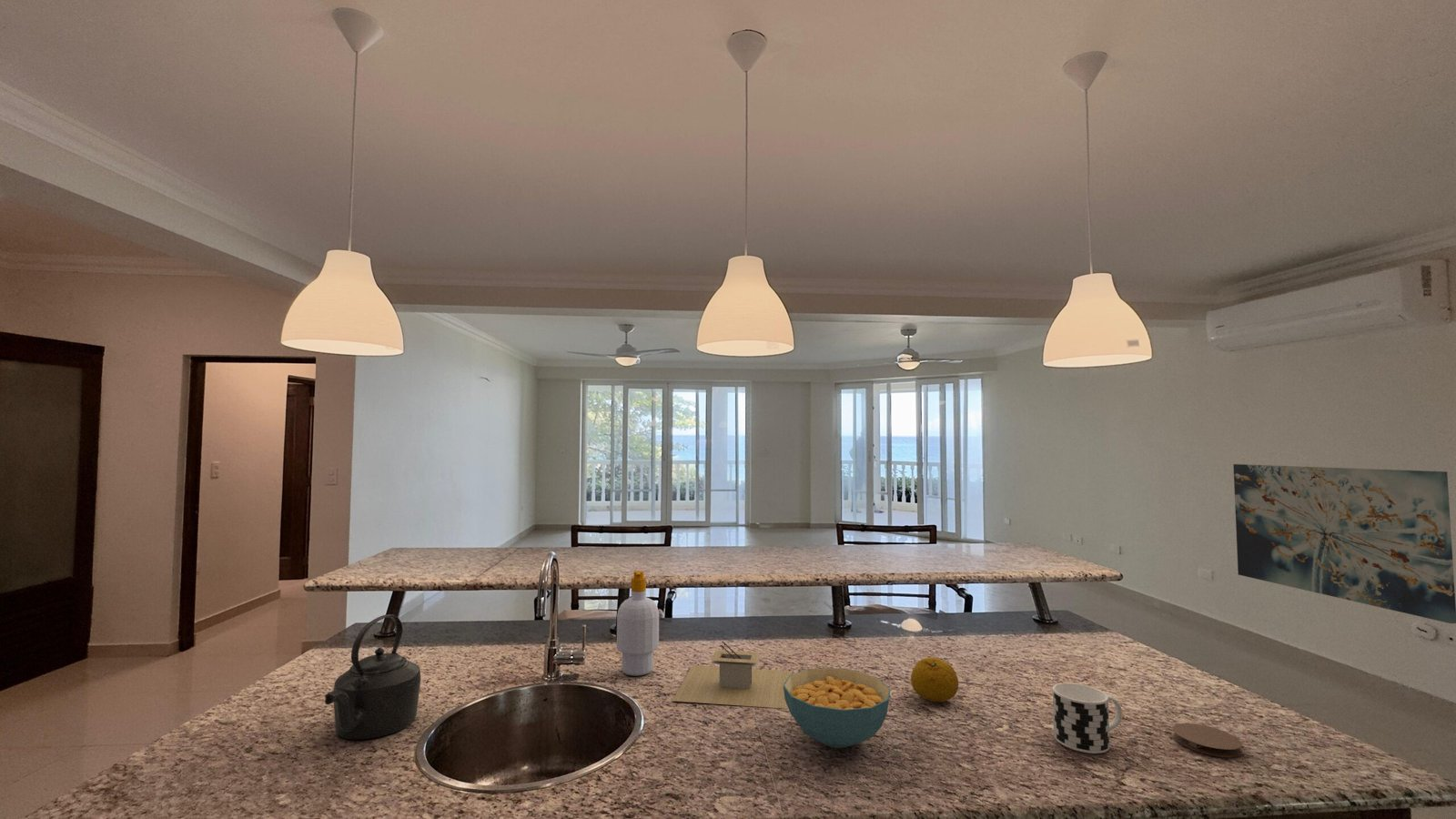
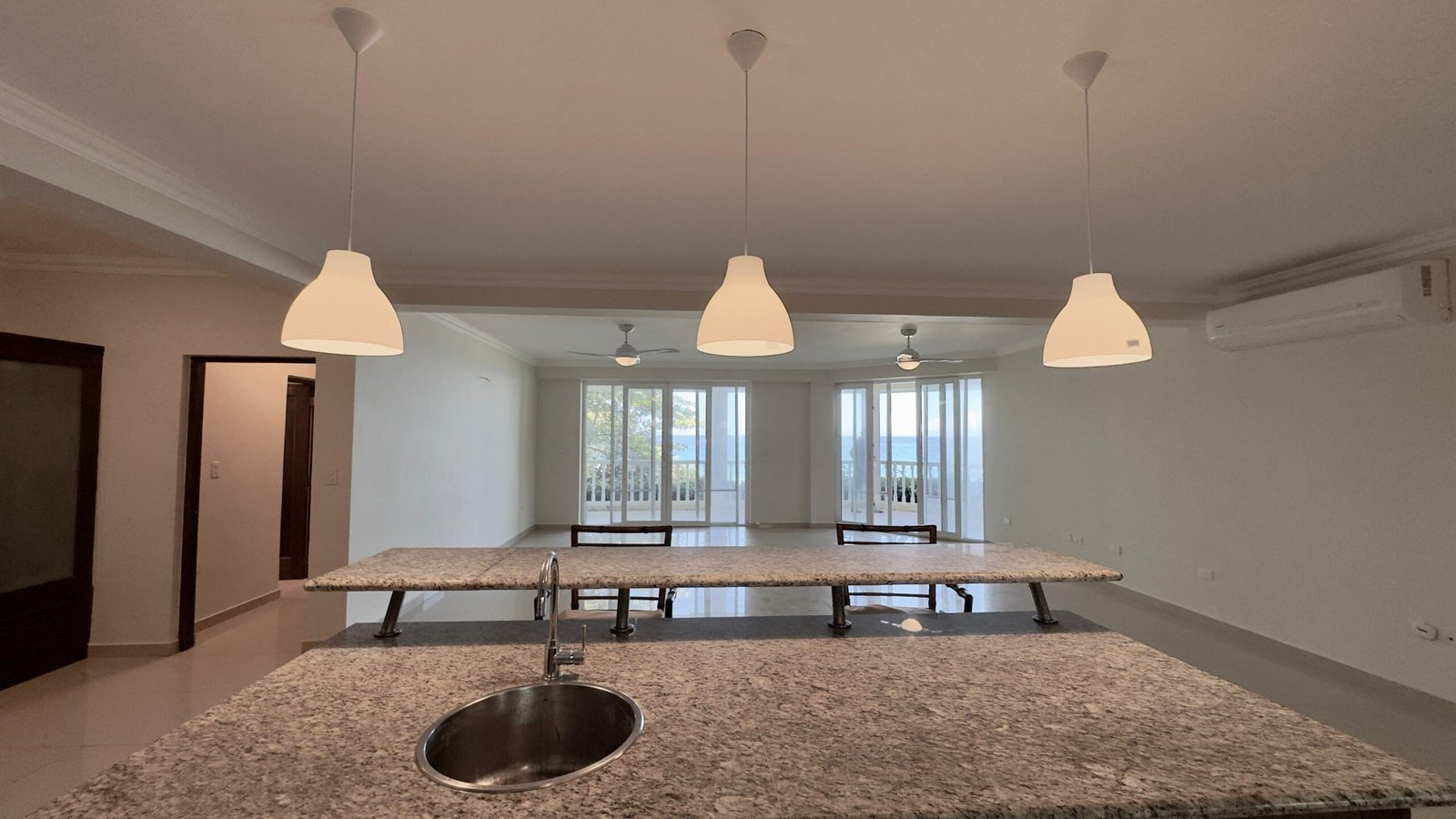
- utensil holder (735, 664)
- cup (1088, 716)
- cereal bowl (836, 713)
- soap bottle (638, 621)
- fruit (935, 679)
- wall art (1327, 531)
- coaster (1206, 739)
- kettle (367, 677)
